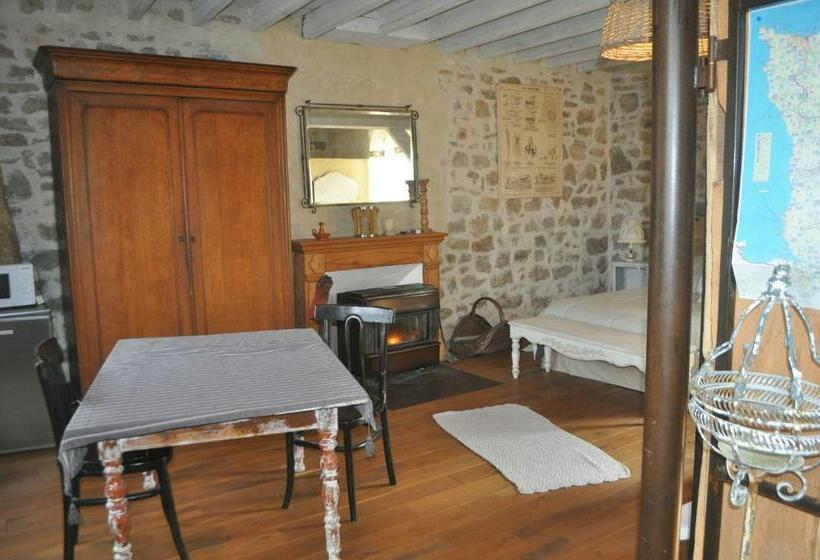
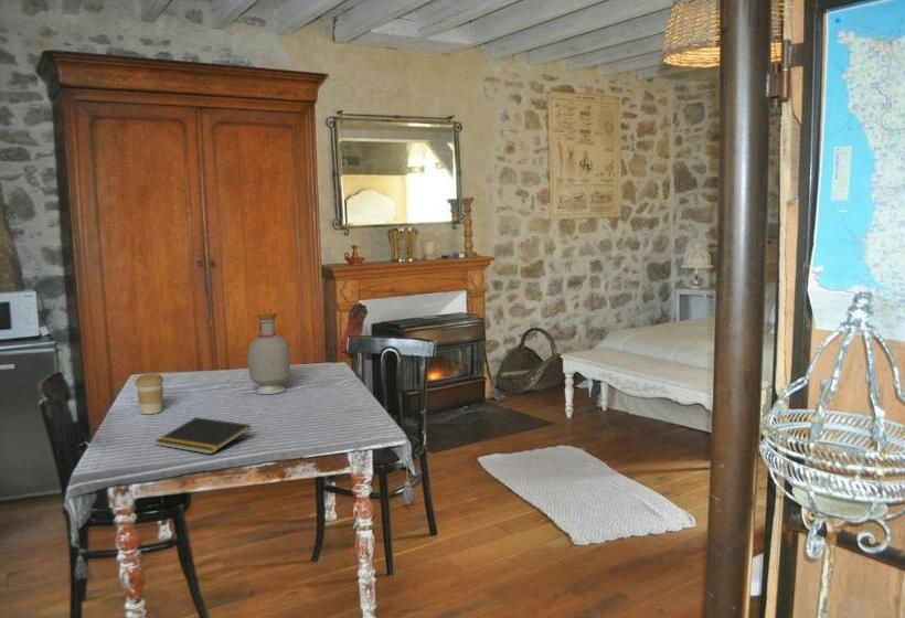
+ coffee cup (150, 393)
+ notepad (203, 434)
+ bottle (268, 352)
